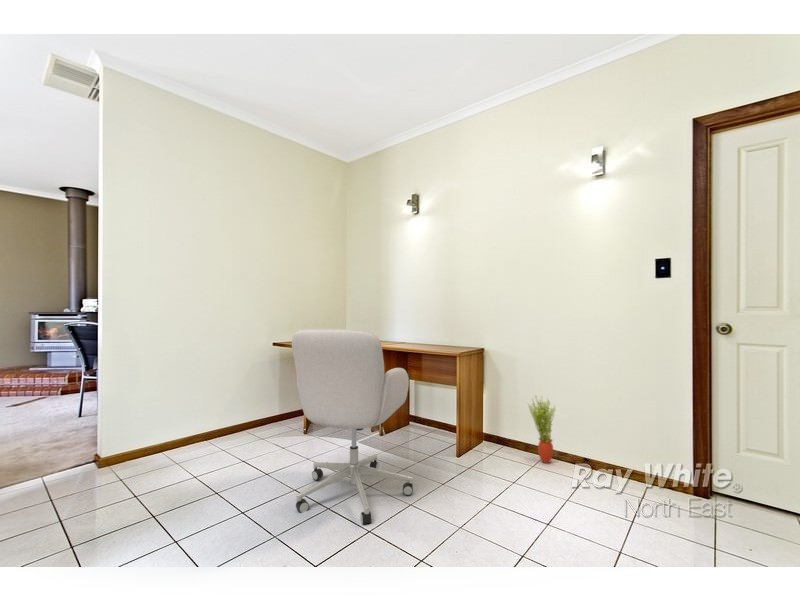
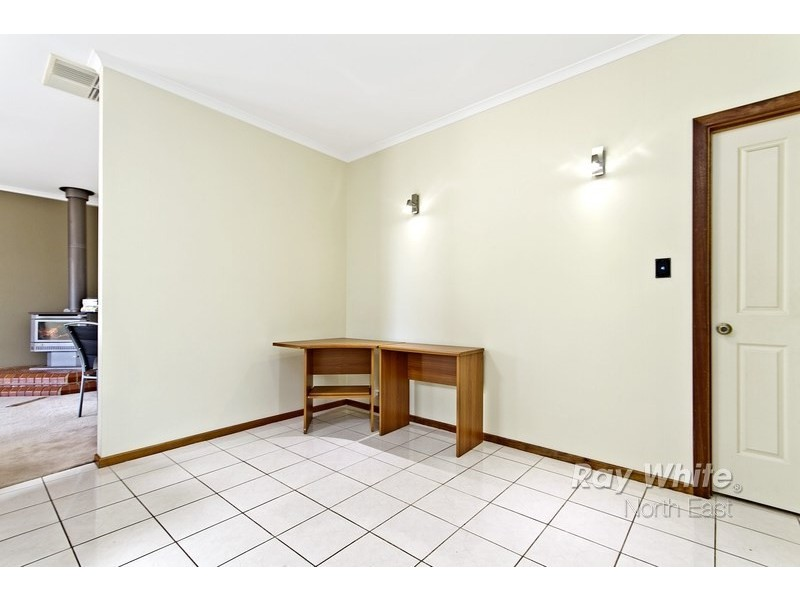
- potted plant (541, 429)
- chair (355, 408)
